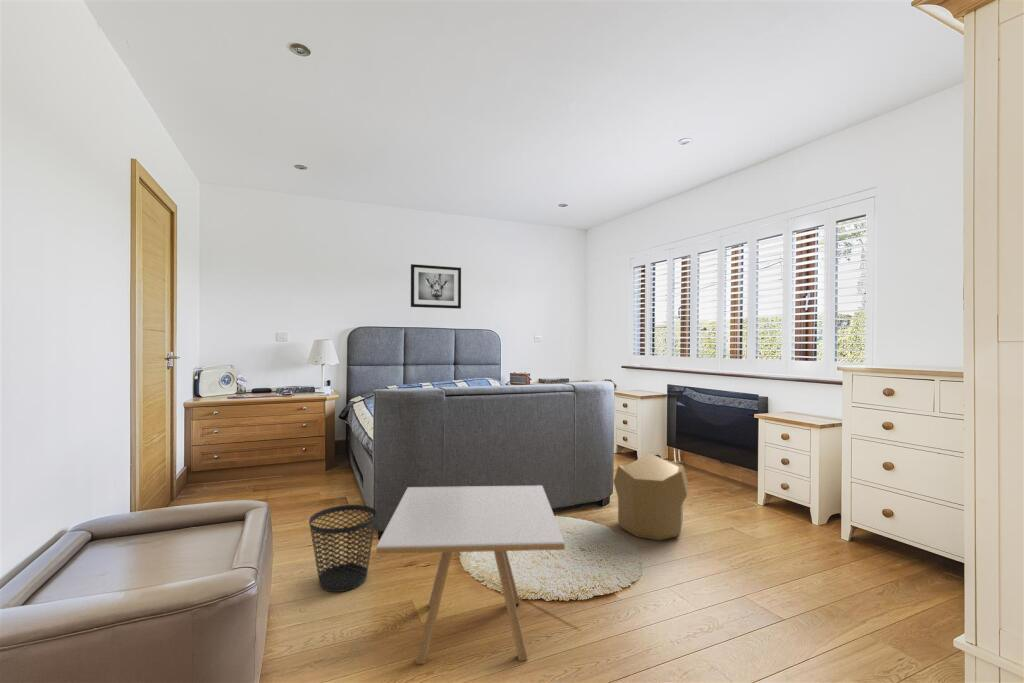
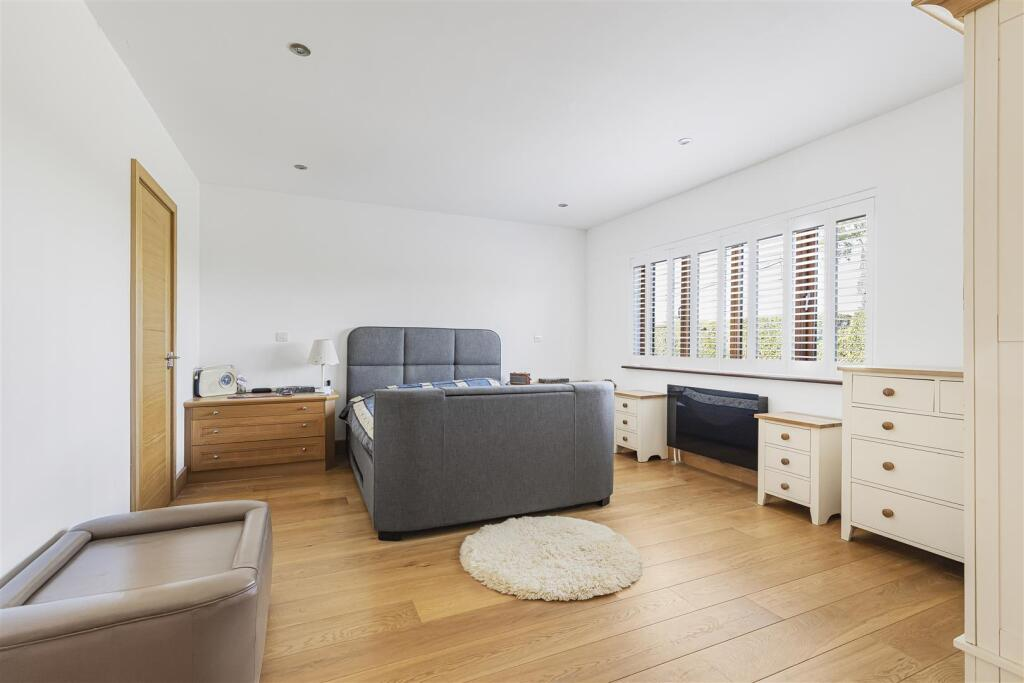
- wall art (436, 286)
- pouf (650, 491)
- wastebasket (343, 548)
- side table (473, 551)
